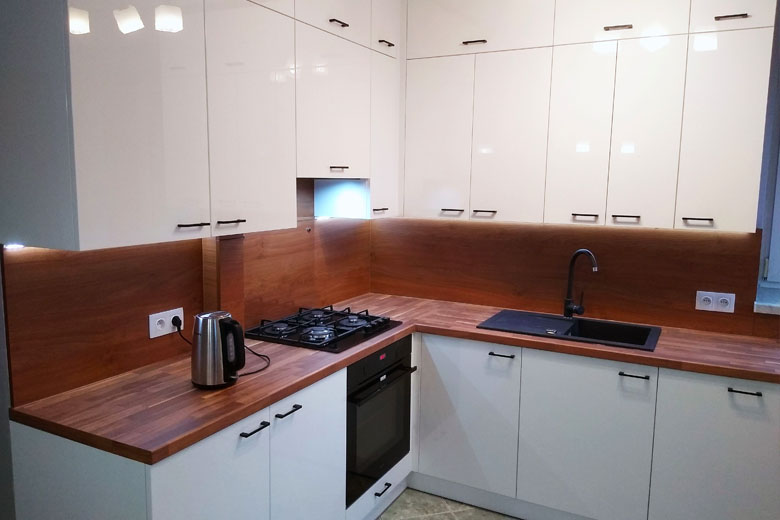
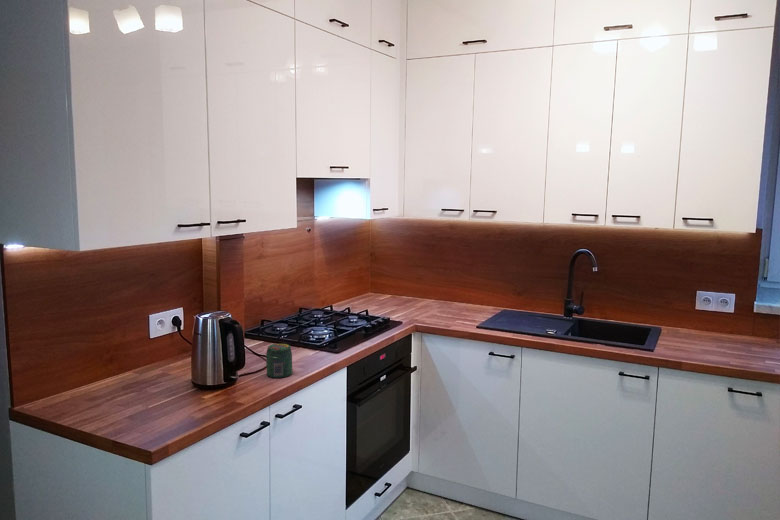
+ jar (279, 360)
